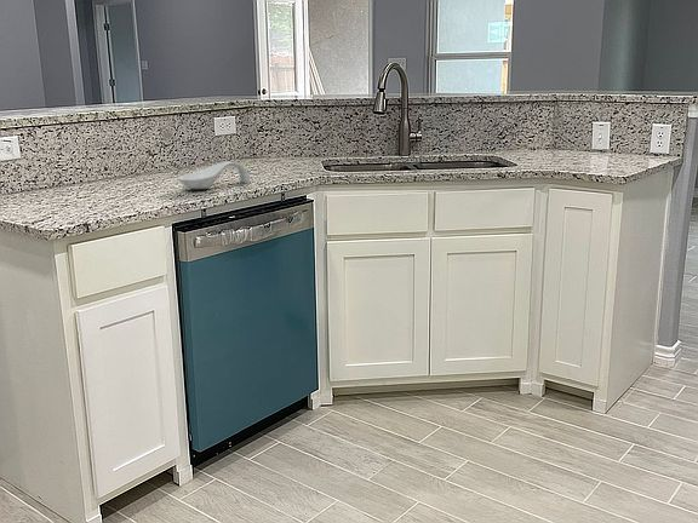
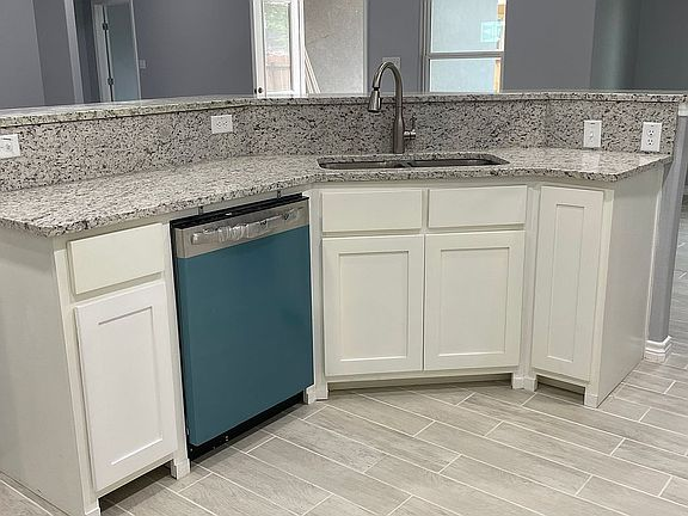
- spoon rest (213, 174)
